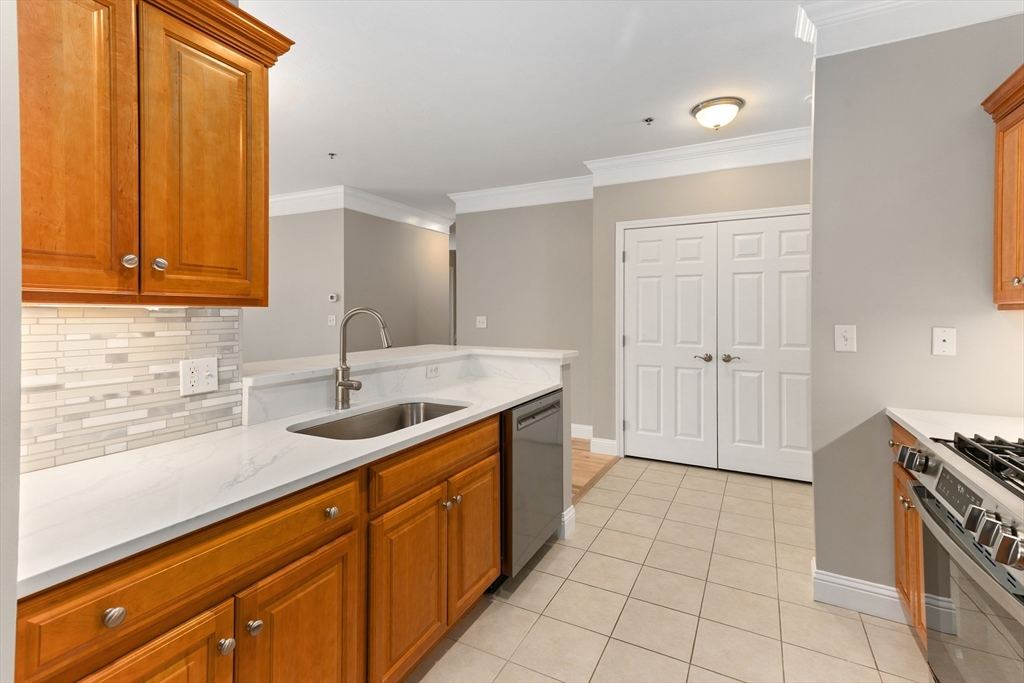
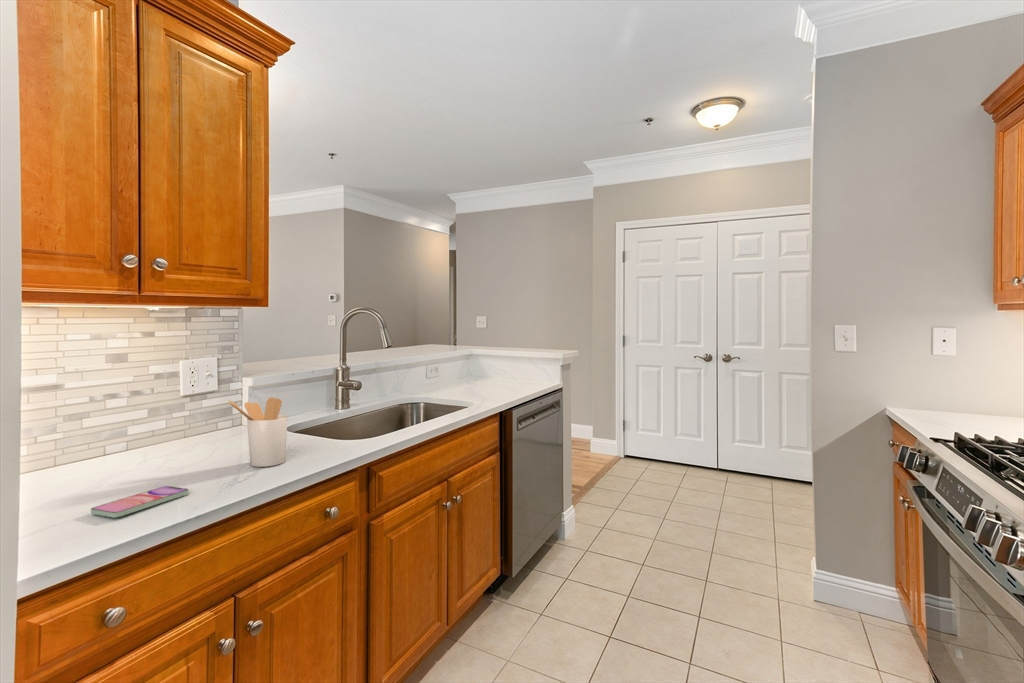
+ utensil holder (257, 430)
+ smartphone (142, 500)
